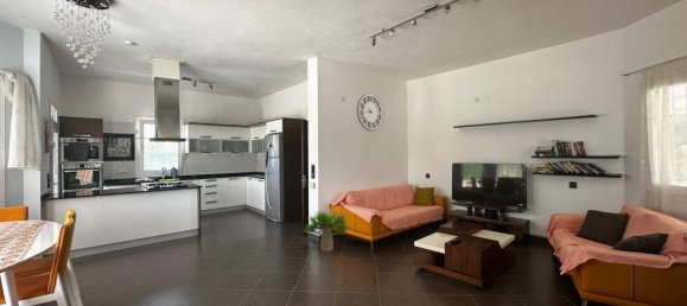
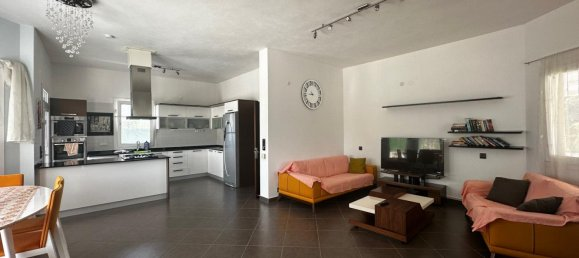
- potted plant (326, 228)
